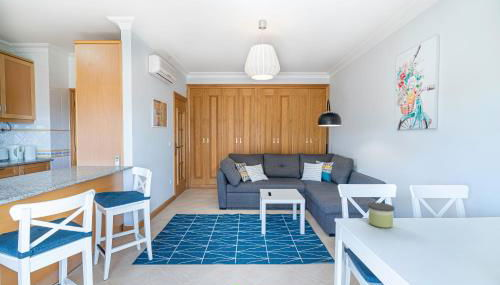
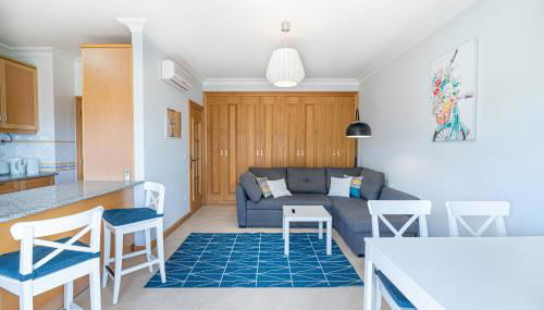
- candle (380, 215)
